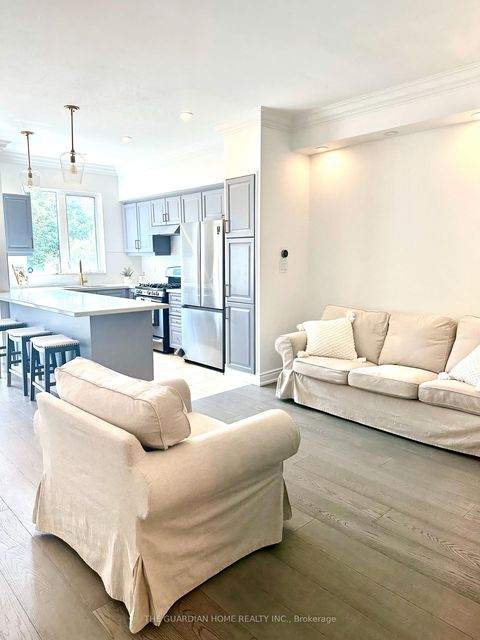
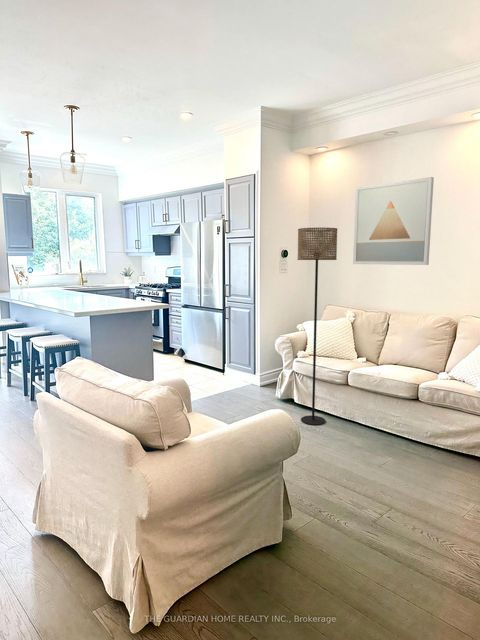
+ wall art (390, 224)
+ floor lamp (315, 327)
